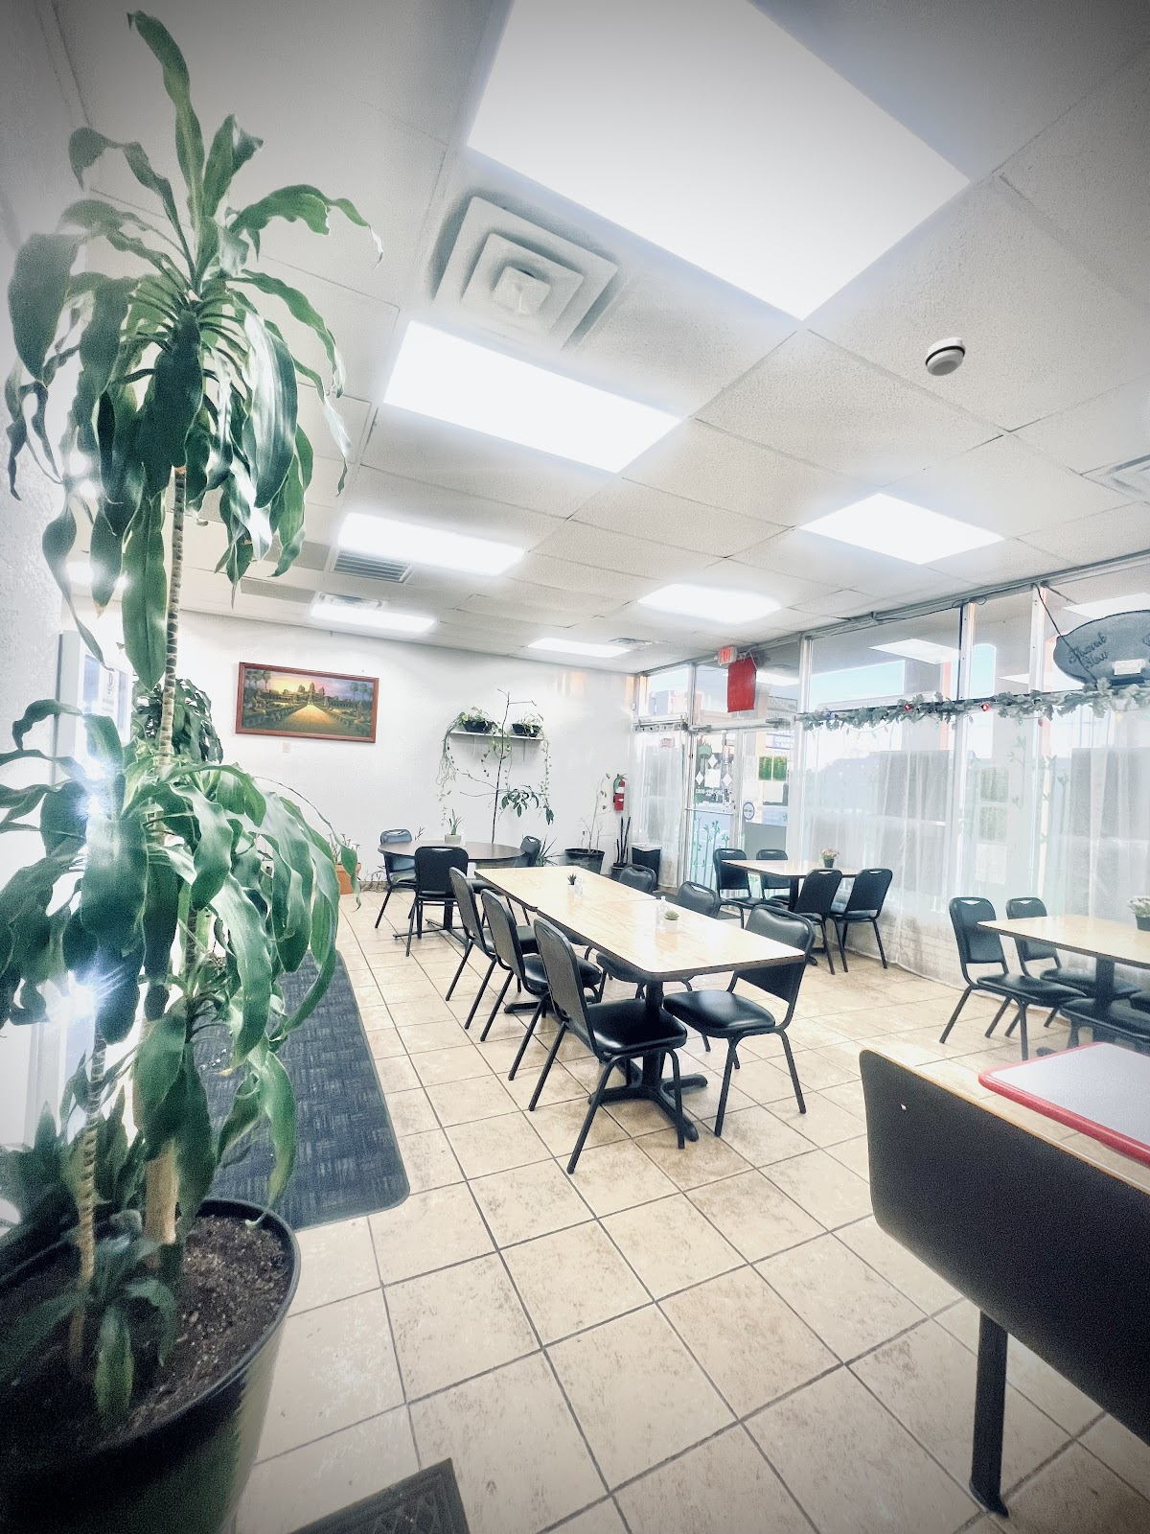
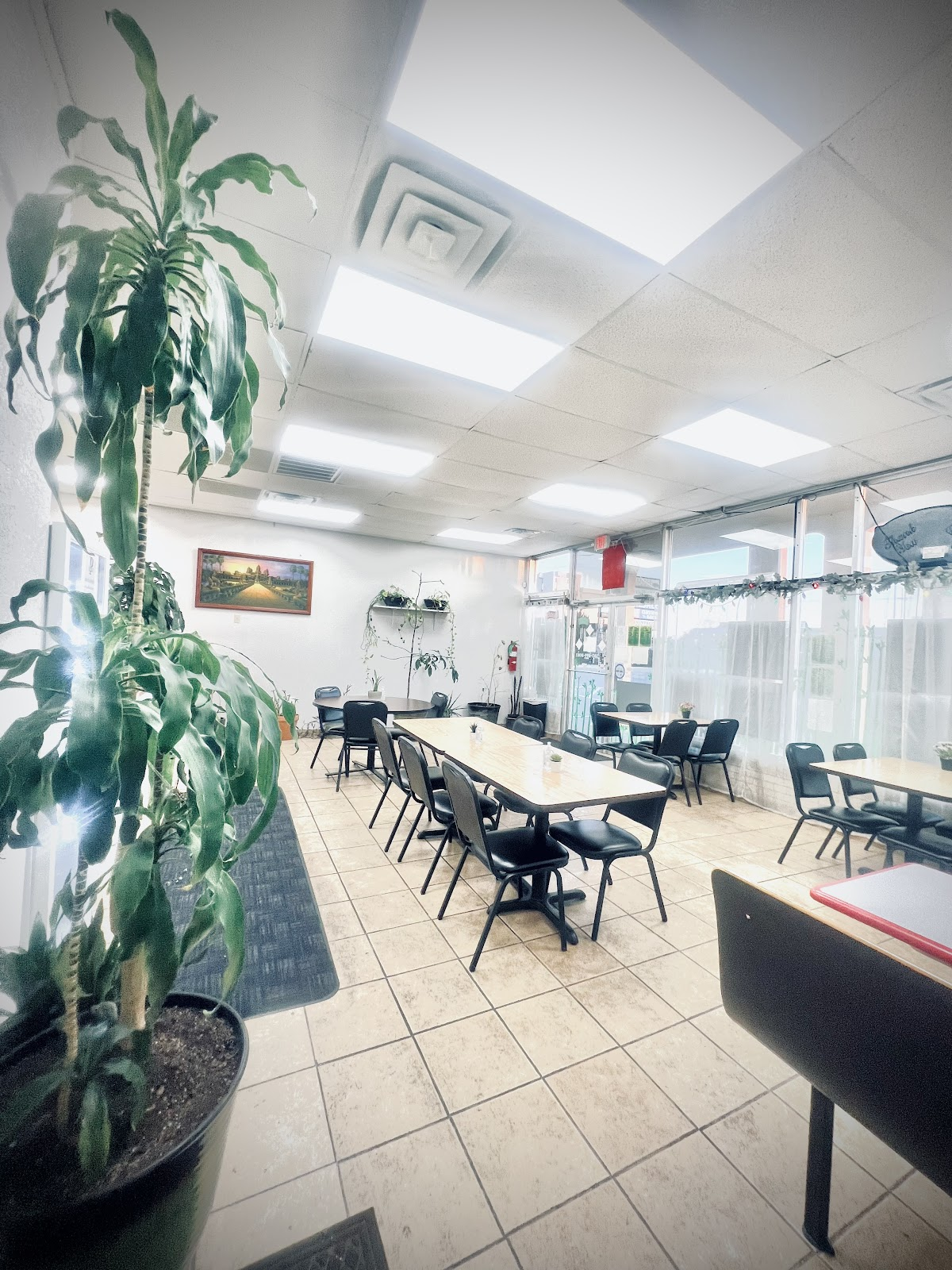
- smoke detector (945, 358)
